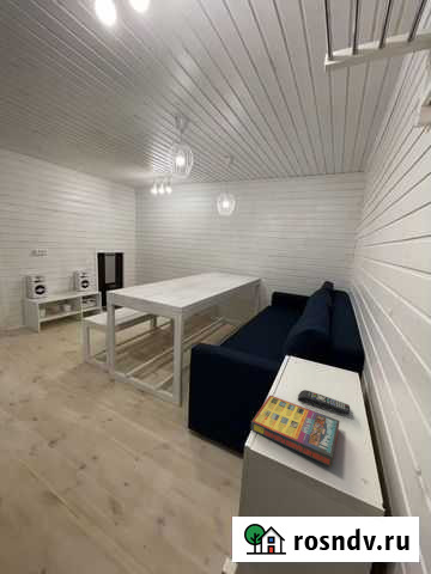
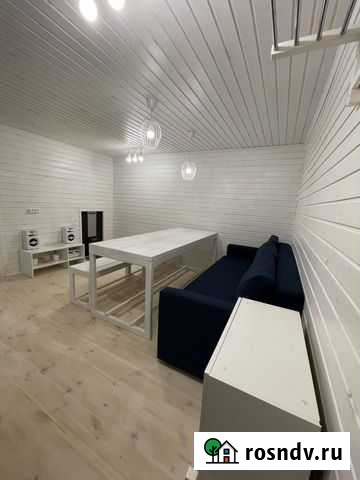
- remote control (322, 401)
- game compilation box (295, 425)
